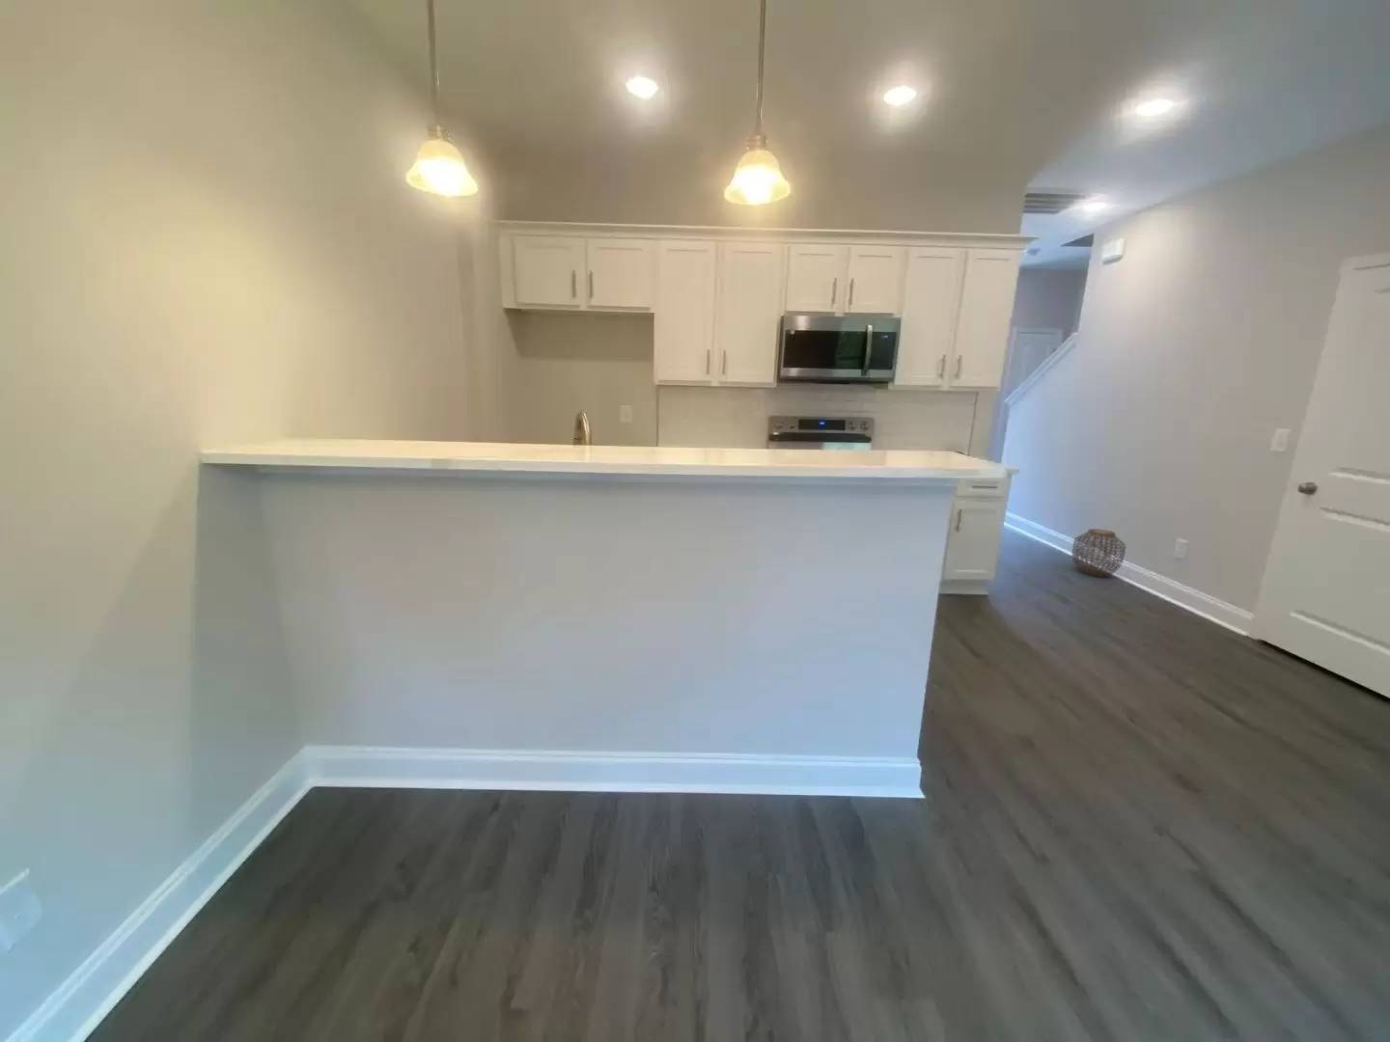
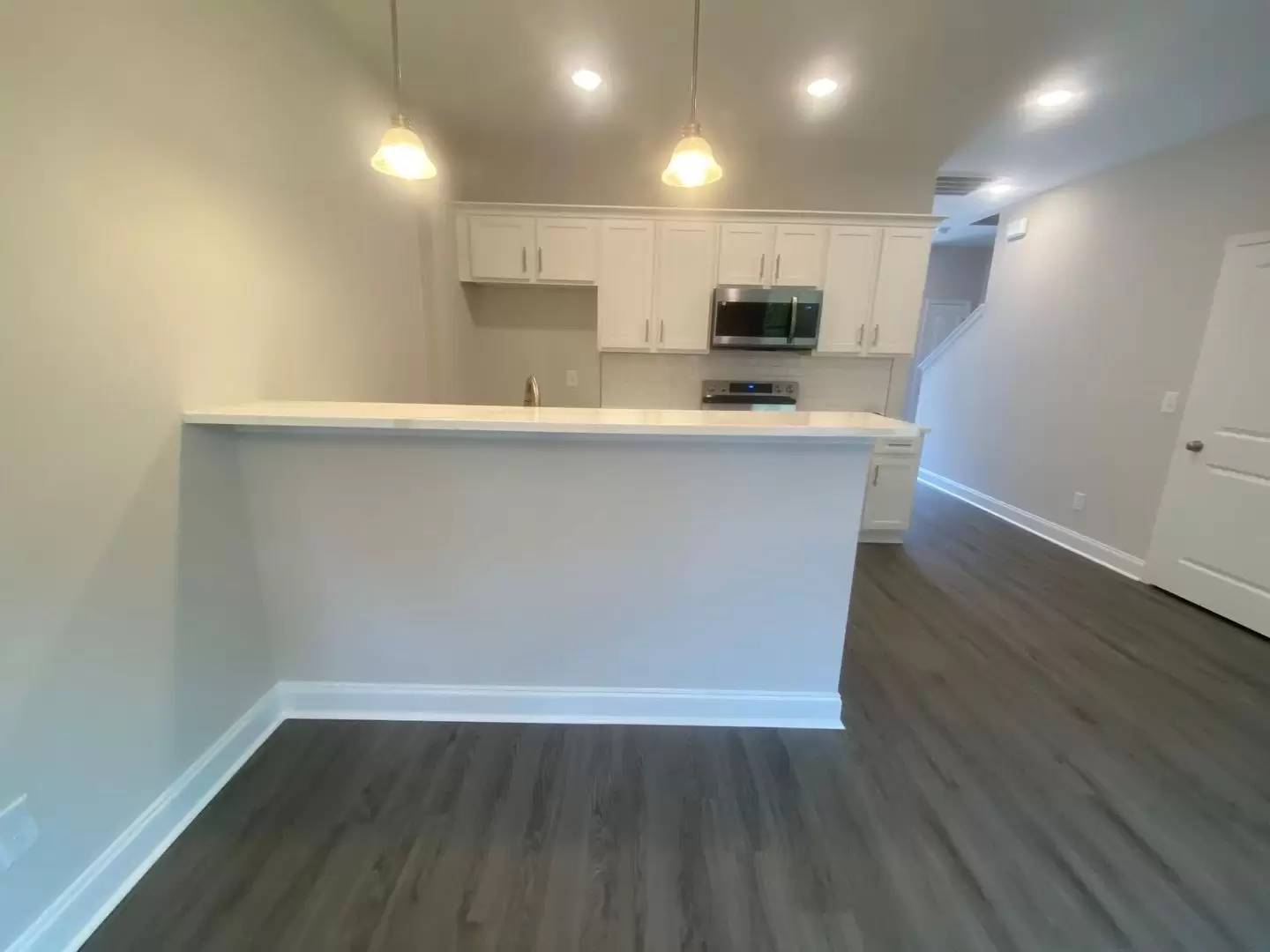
- woven basket (1098, 552)
